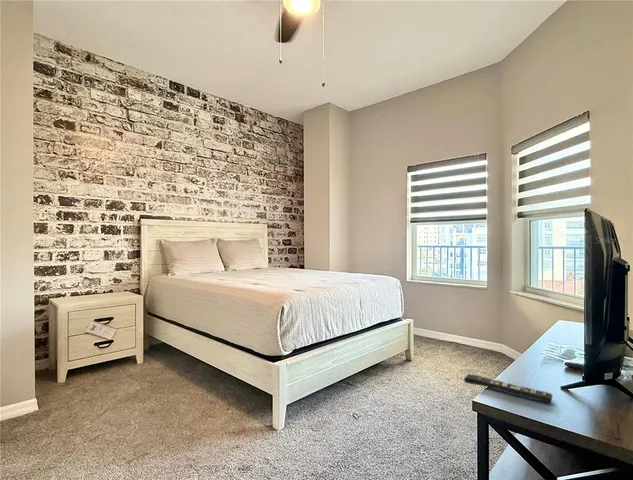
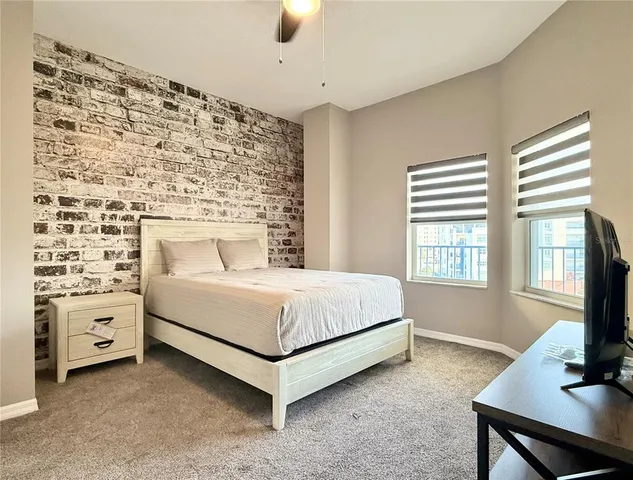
- remote control (505, 387)
